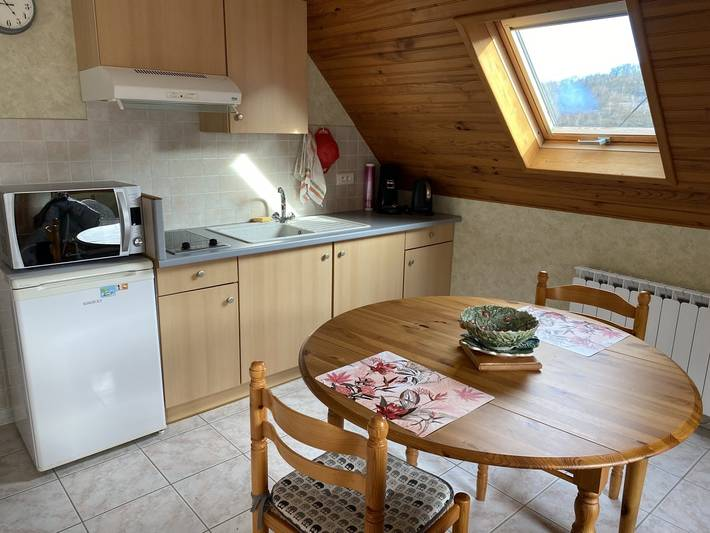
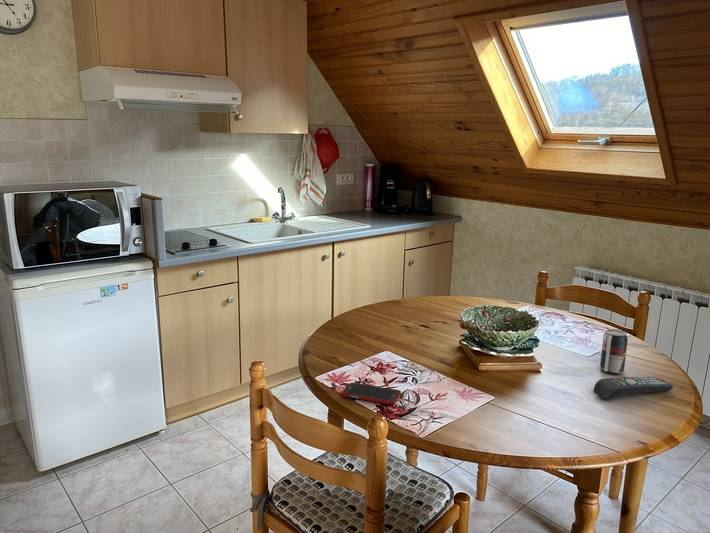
+ cell phone (371, 393)
+ remote control (633, 385)
+ beverage can (613, 351)
